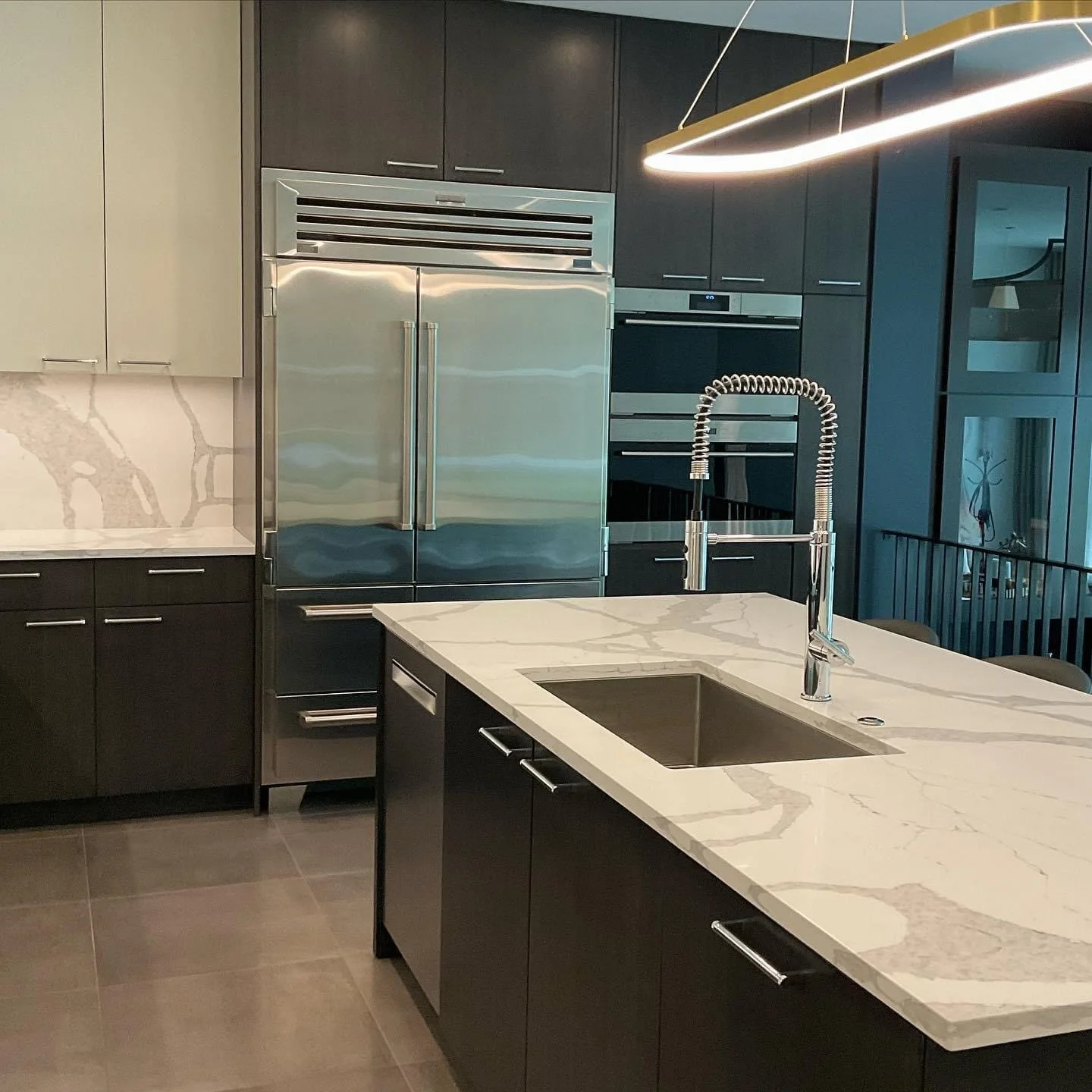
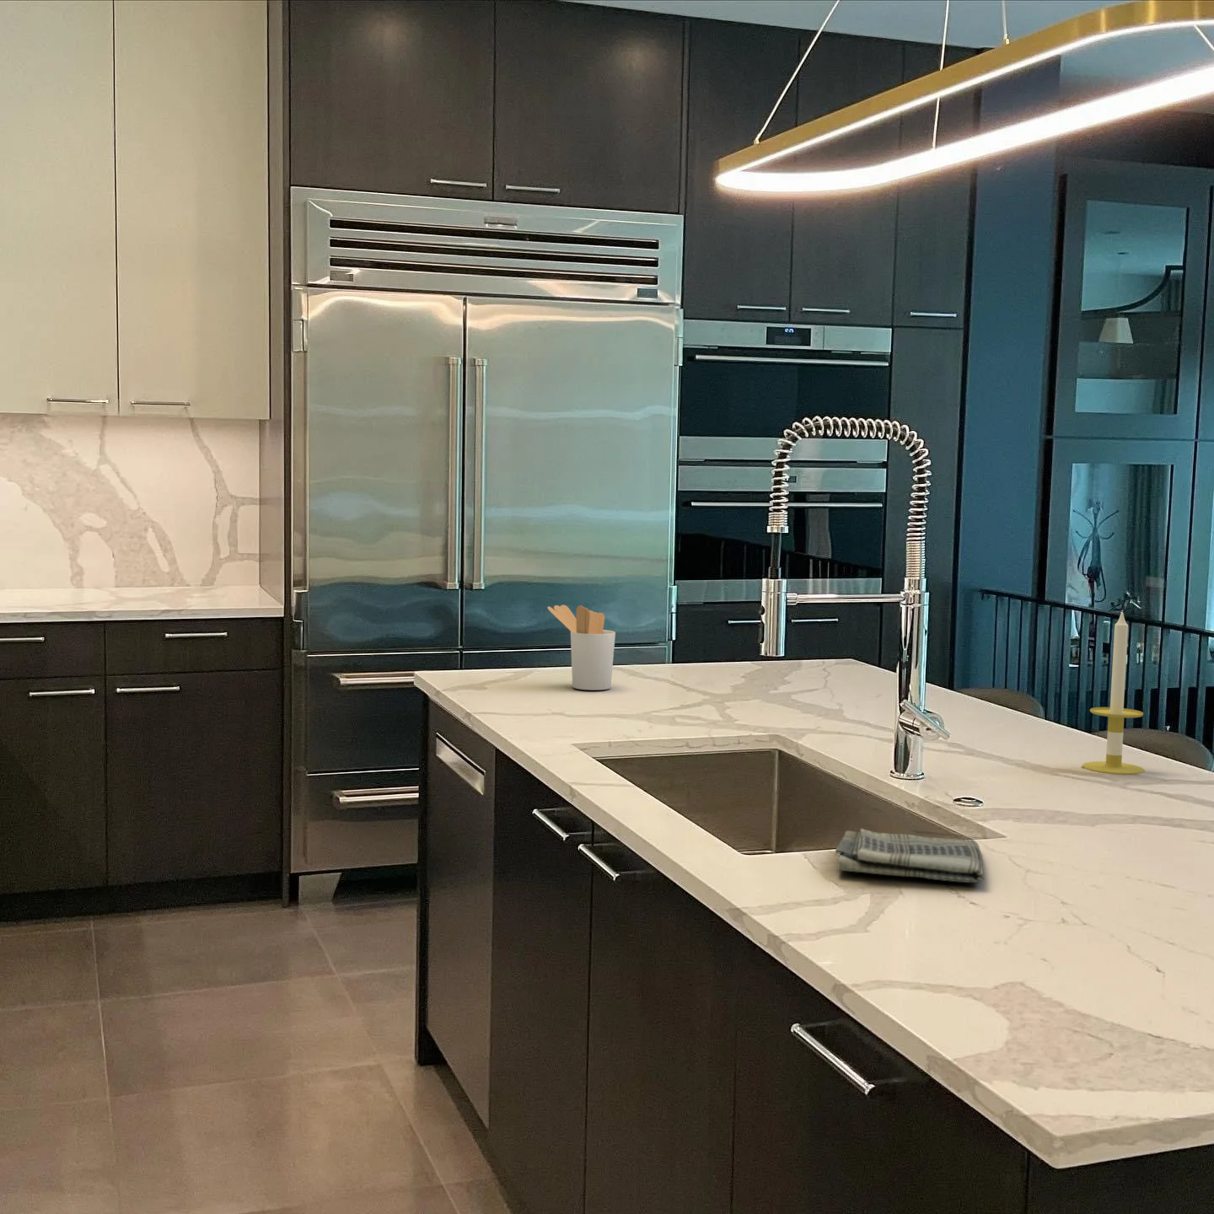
+ utensil holder (580, 645)
+ candle (1117, 689)
+ dish towel (908, 850)
